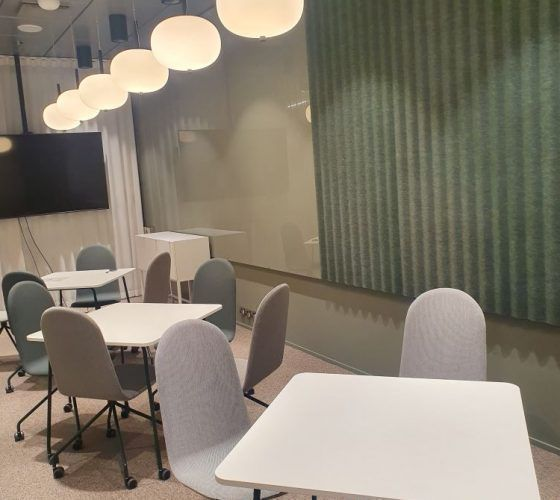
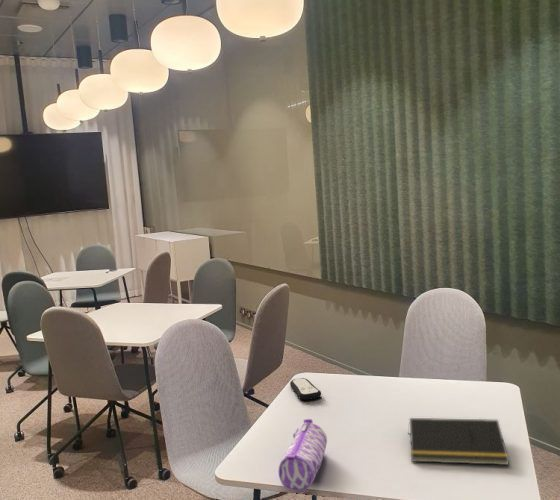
+ notepad (456, 439)
+ pencil case (304, 453)
+ remote control (304, 388)
